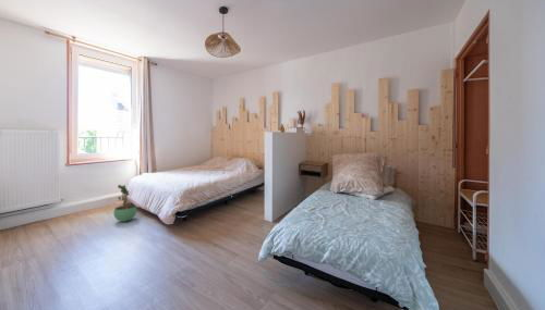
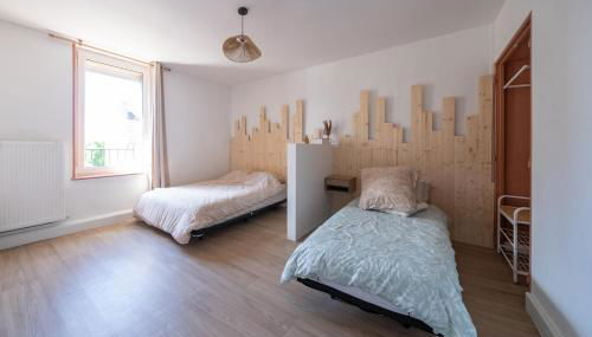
- potted plant (125, 202)
